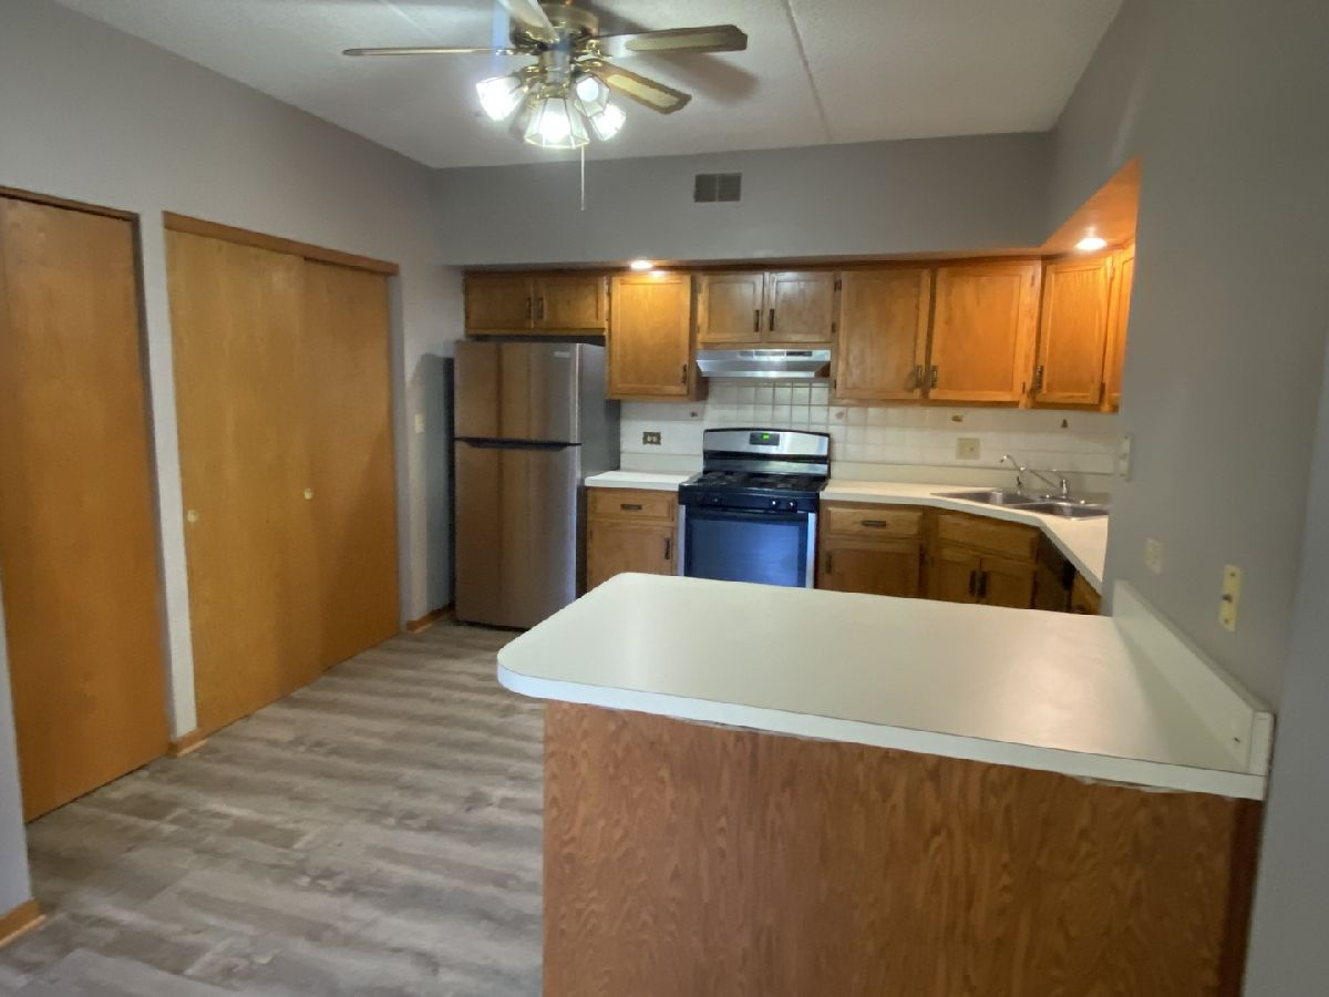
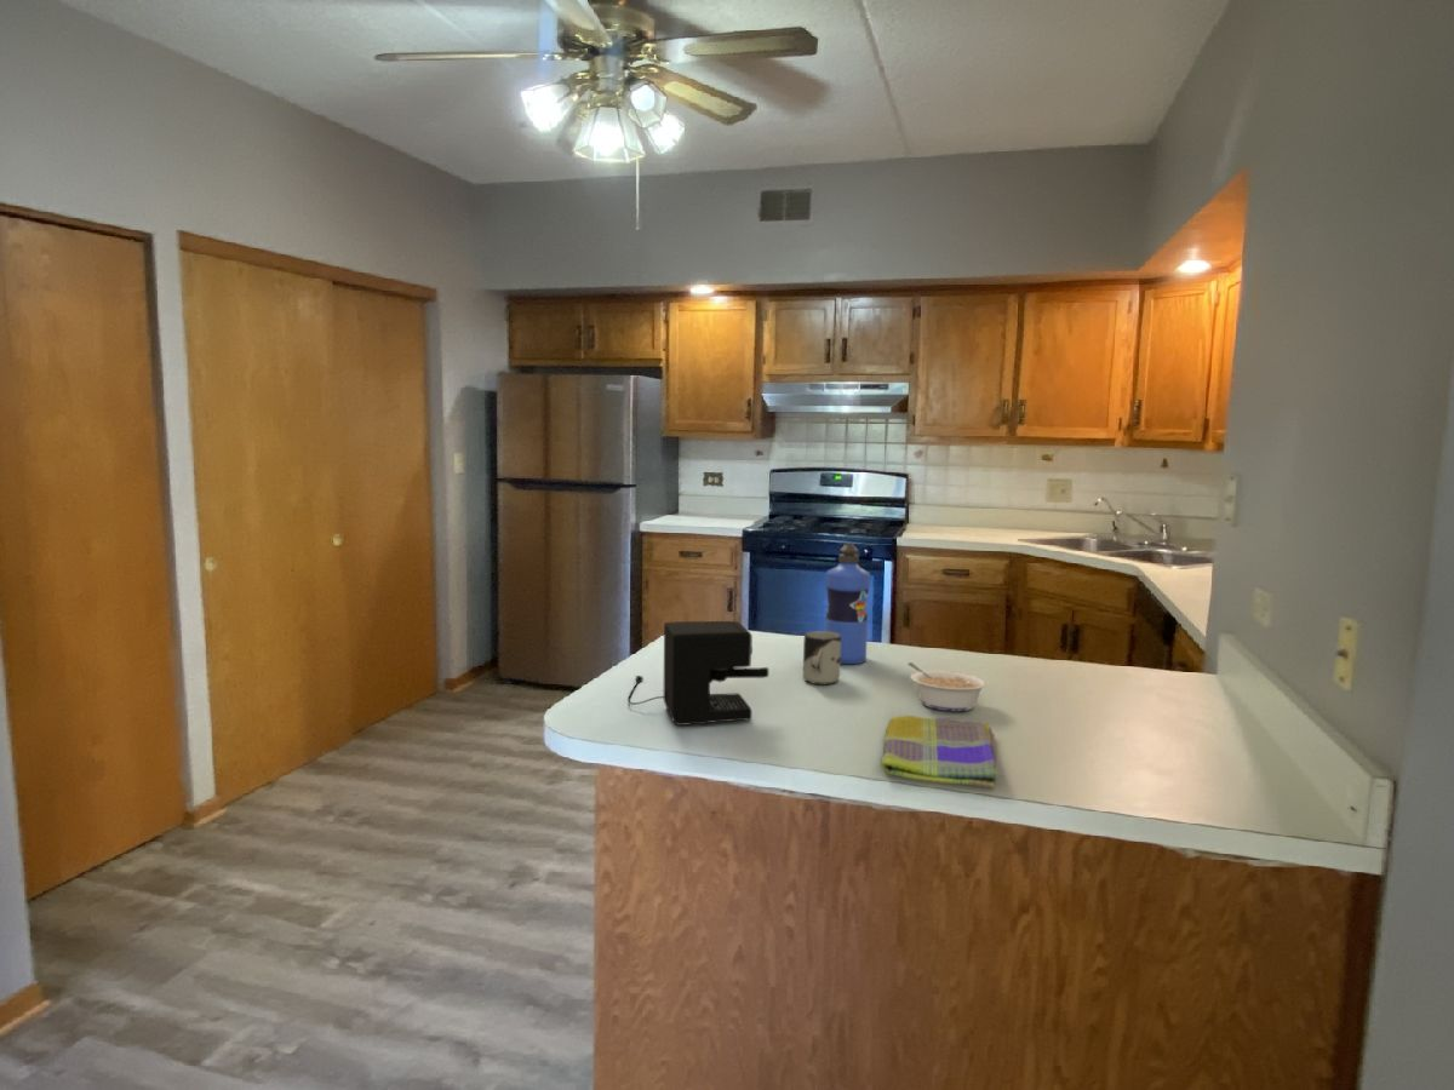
+ legume (945, 688)
+ cup (820, 659)
+ water bottle (847, 602)
+ coffee maker (692, 658)
+ dish towel (938, 746)
